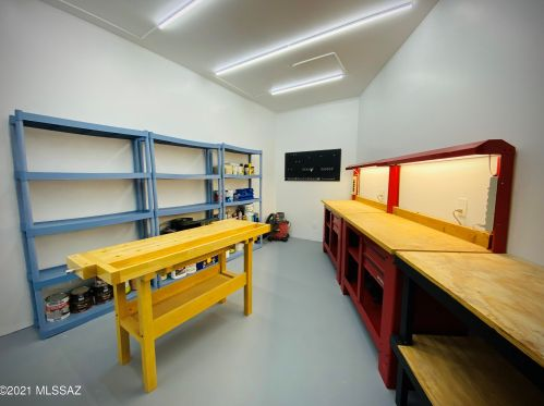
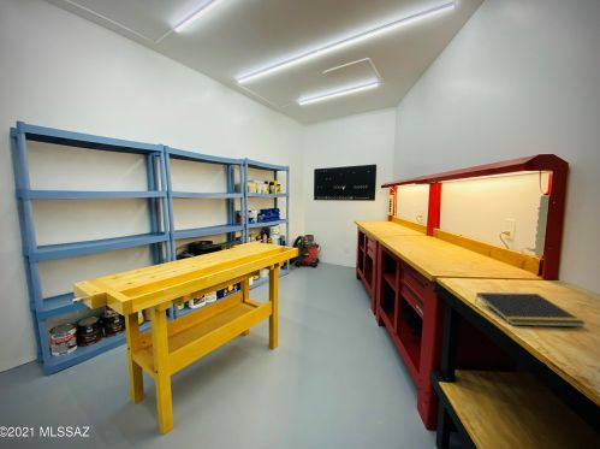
+ notepad (525, 307)
